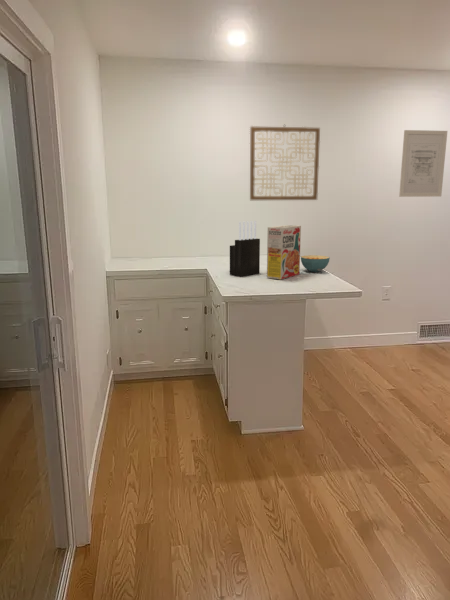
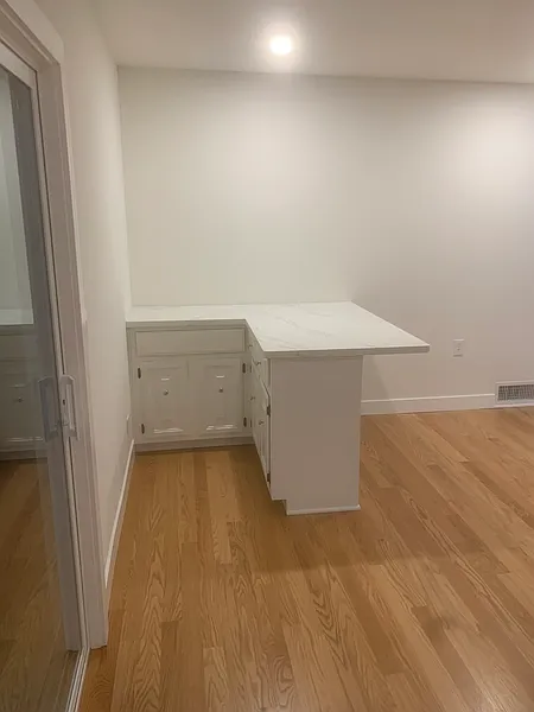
- wall art (285, 162)
- wall art (423, 164)
- cereal box (284, 251)
- cereal bowl (314, 264)
- knife block (243, 247)
